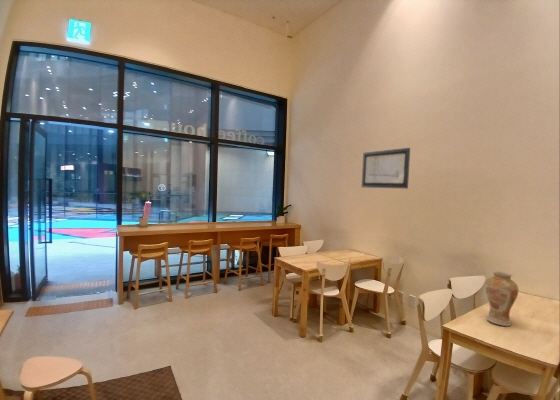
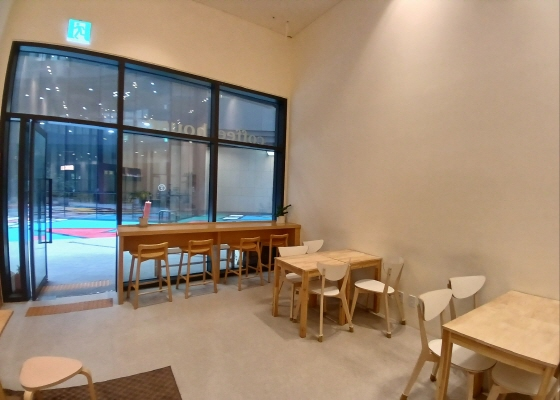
- vase (500, 297)
- wall art (383, 169)
